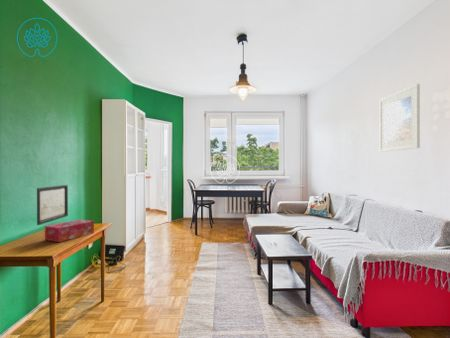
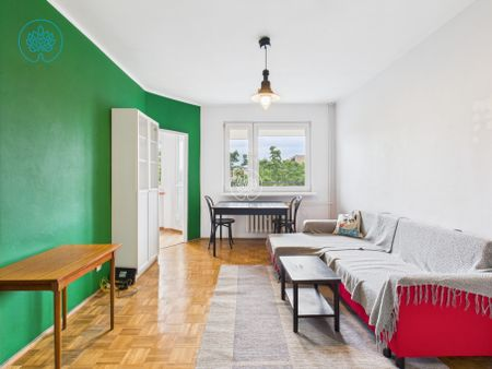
- tissue box (70, 229)
- wall art (53, 203)
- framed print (397, 121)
